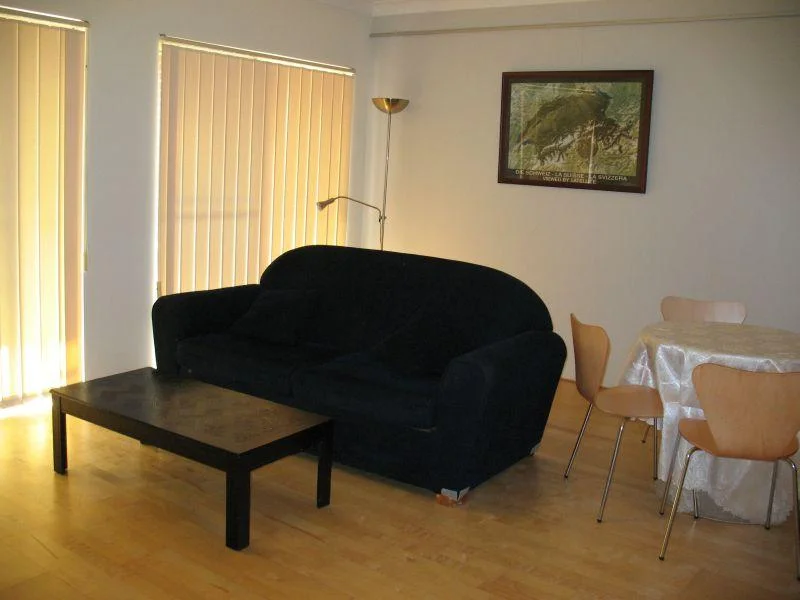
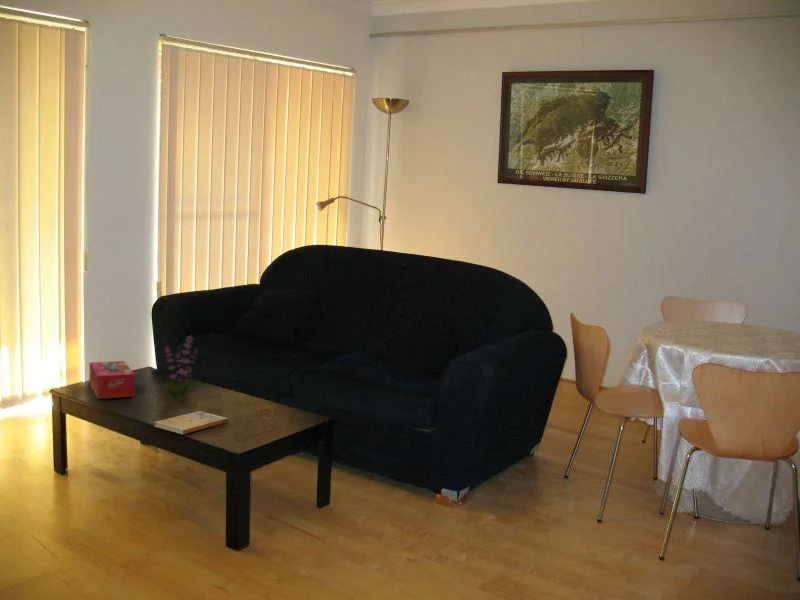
+ tissue box (111, 379)
+ book (191, 422)
+ plant (180, 366)
